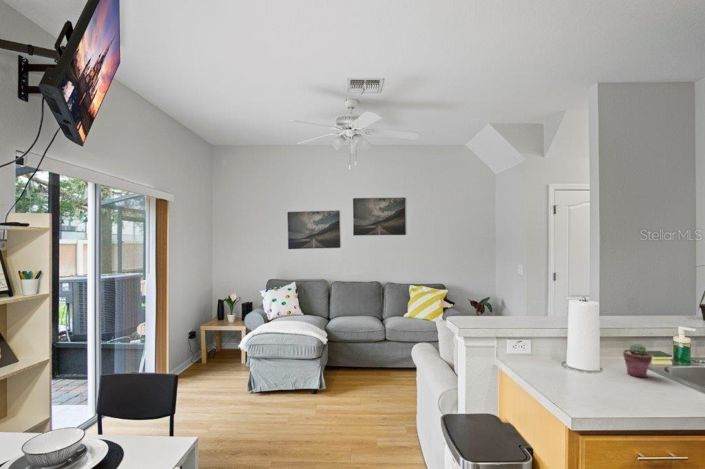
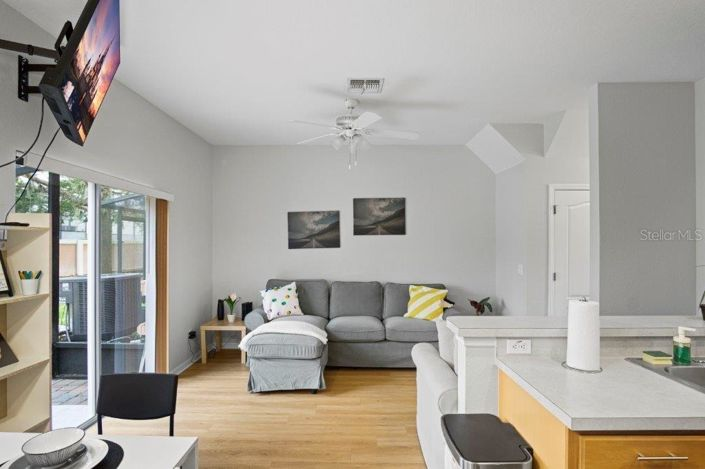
- potted succulent (637, 359)
